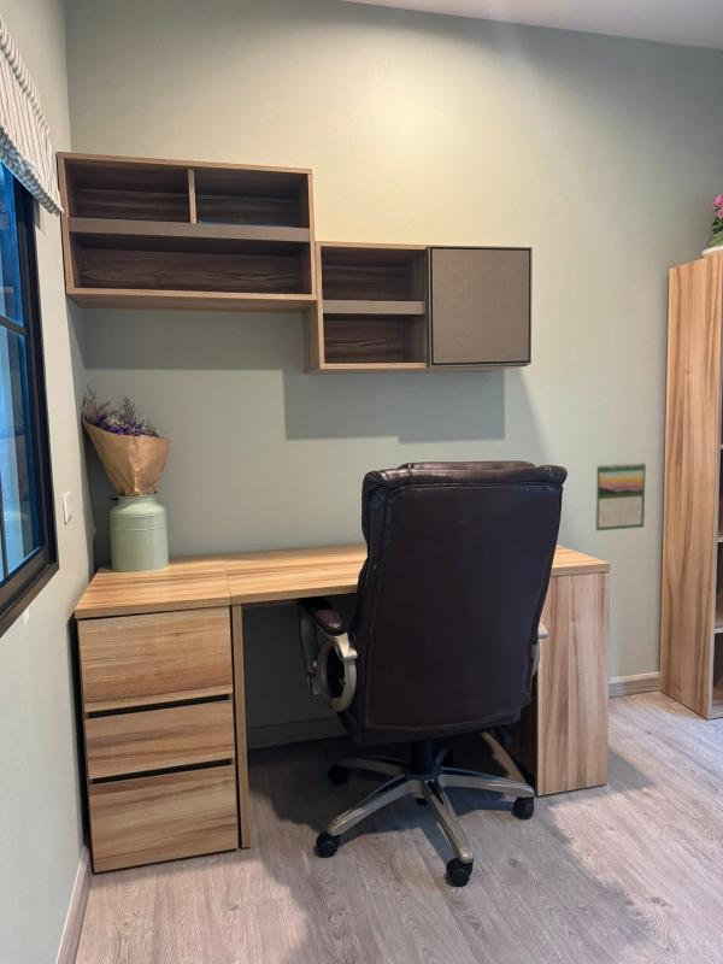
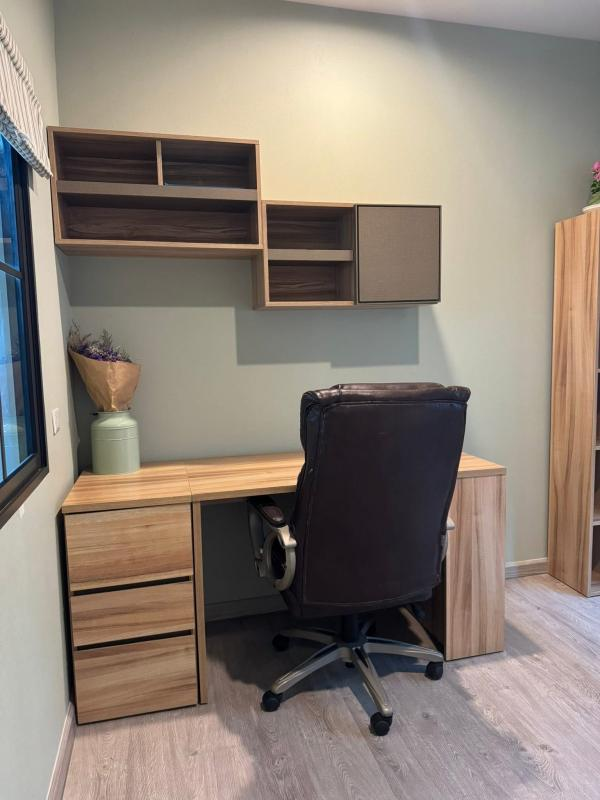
- calendar (621, 495)
